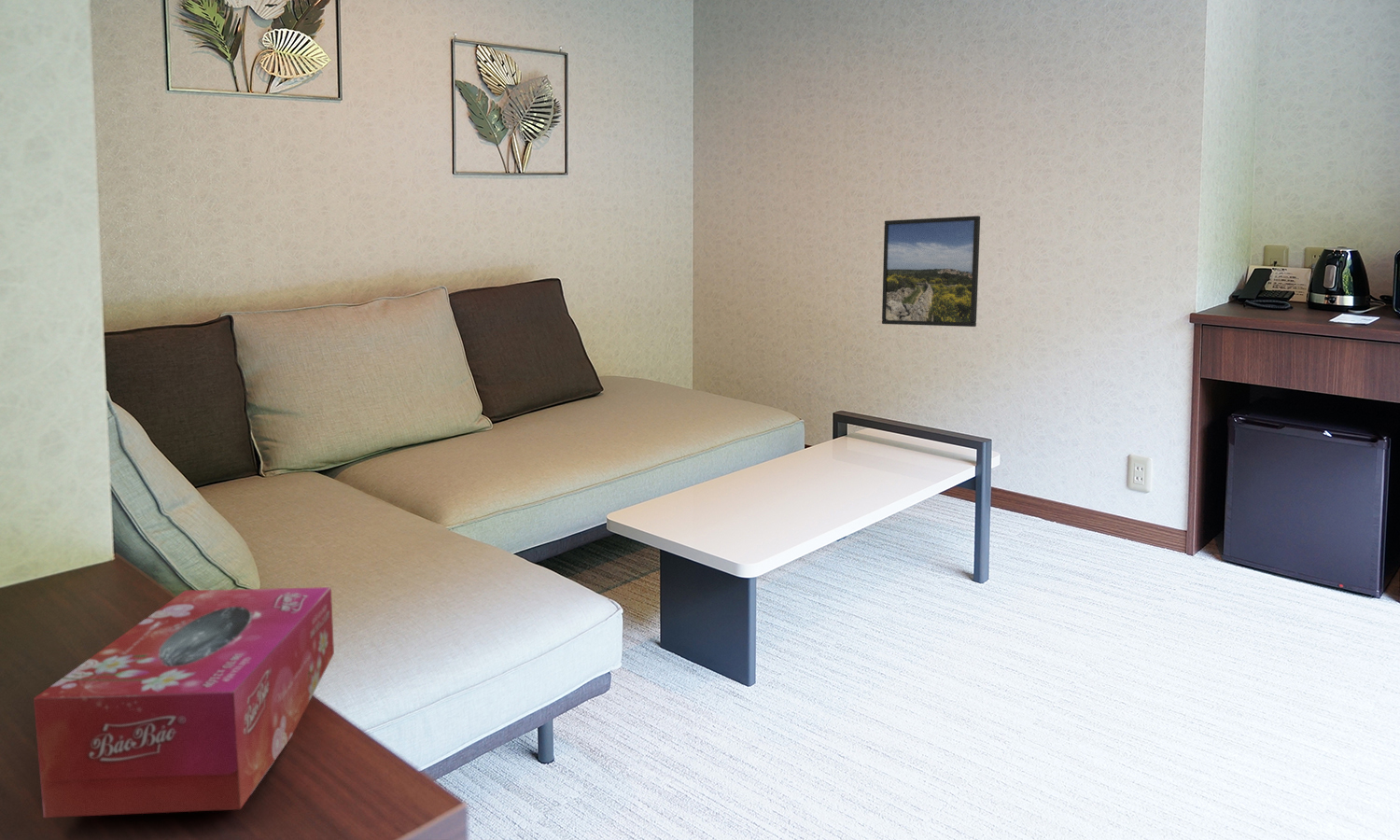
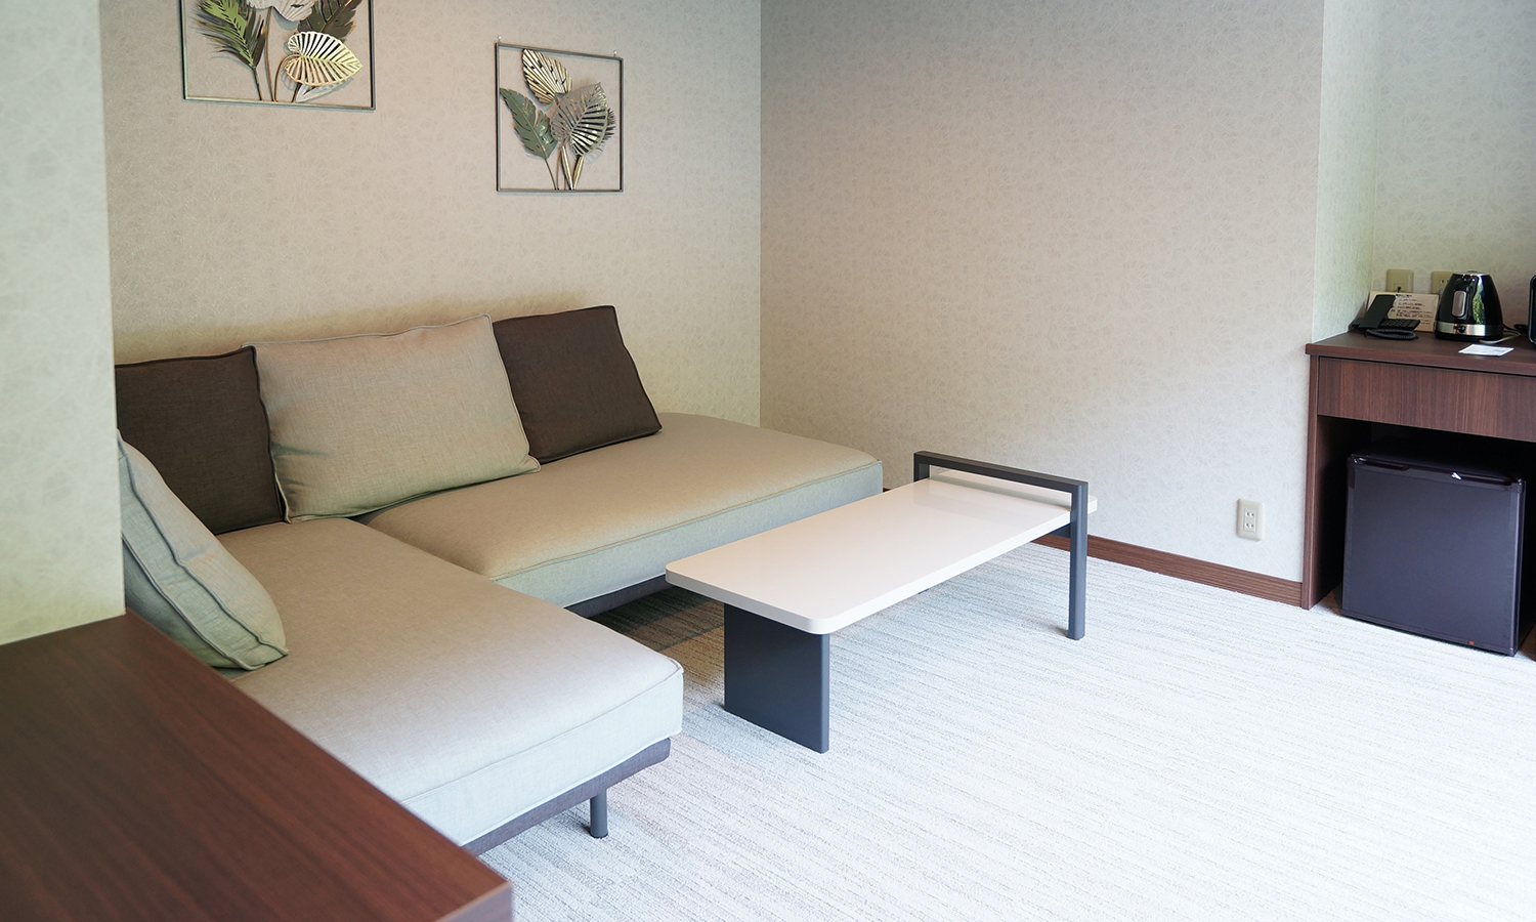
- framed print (929, 272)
- tissue box (208, 685)
